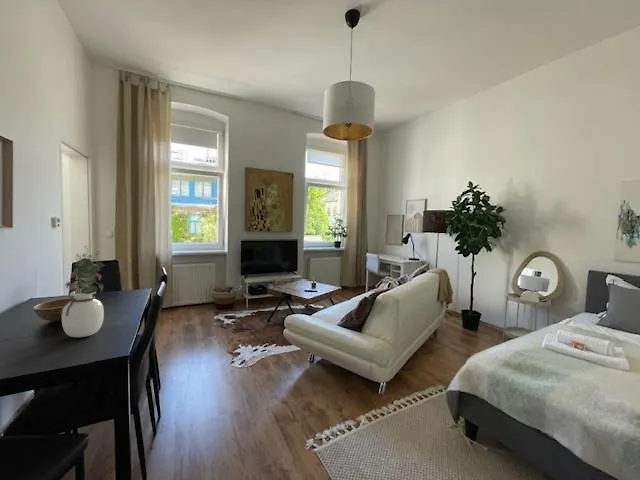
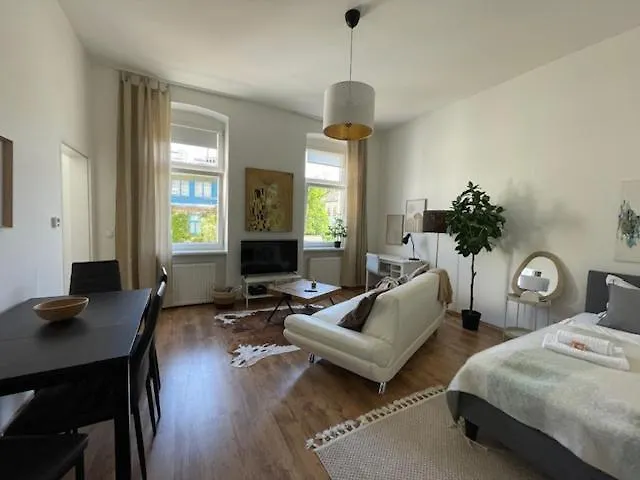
- bouquet (82, 291)
